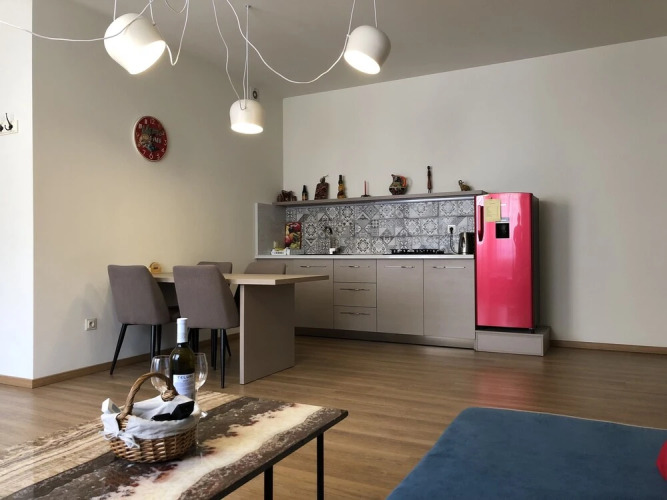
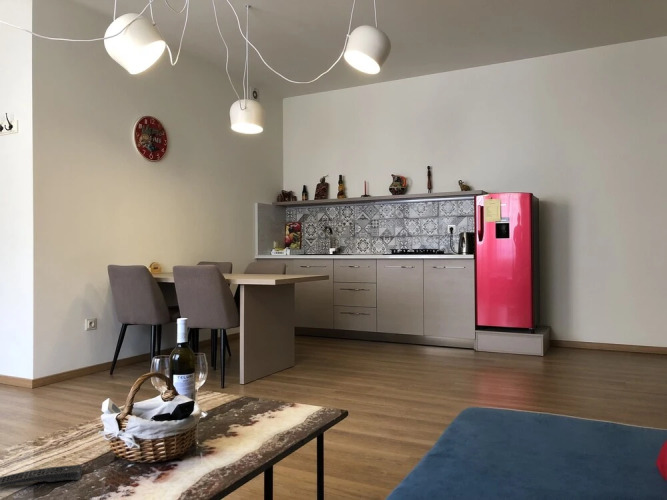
+ remote control (34, 477)
